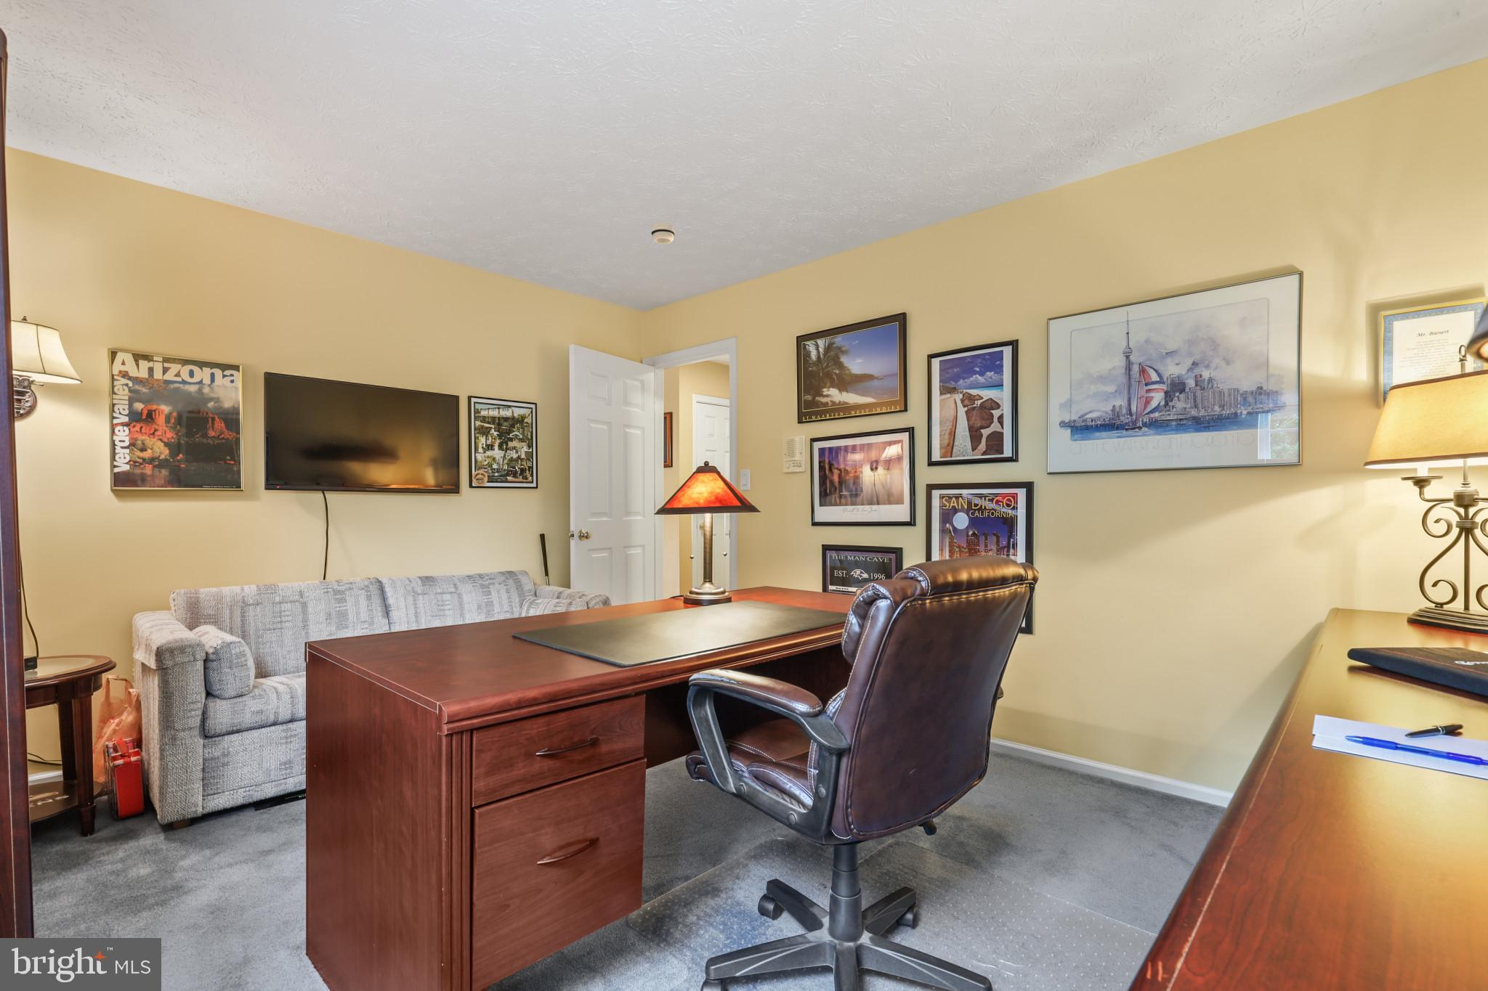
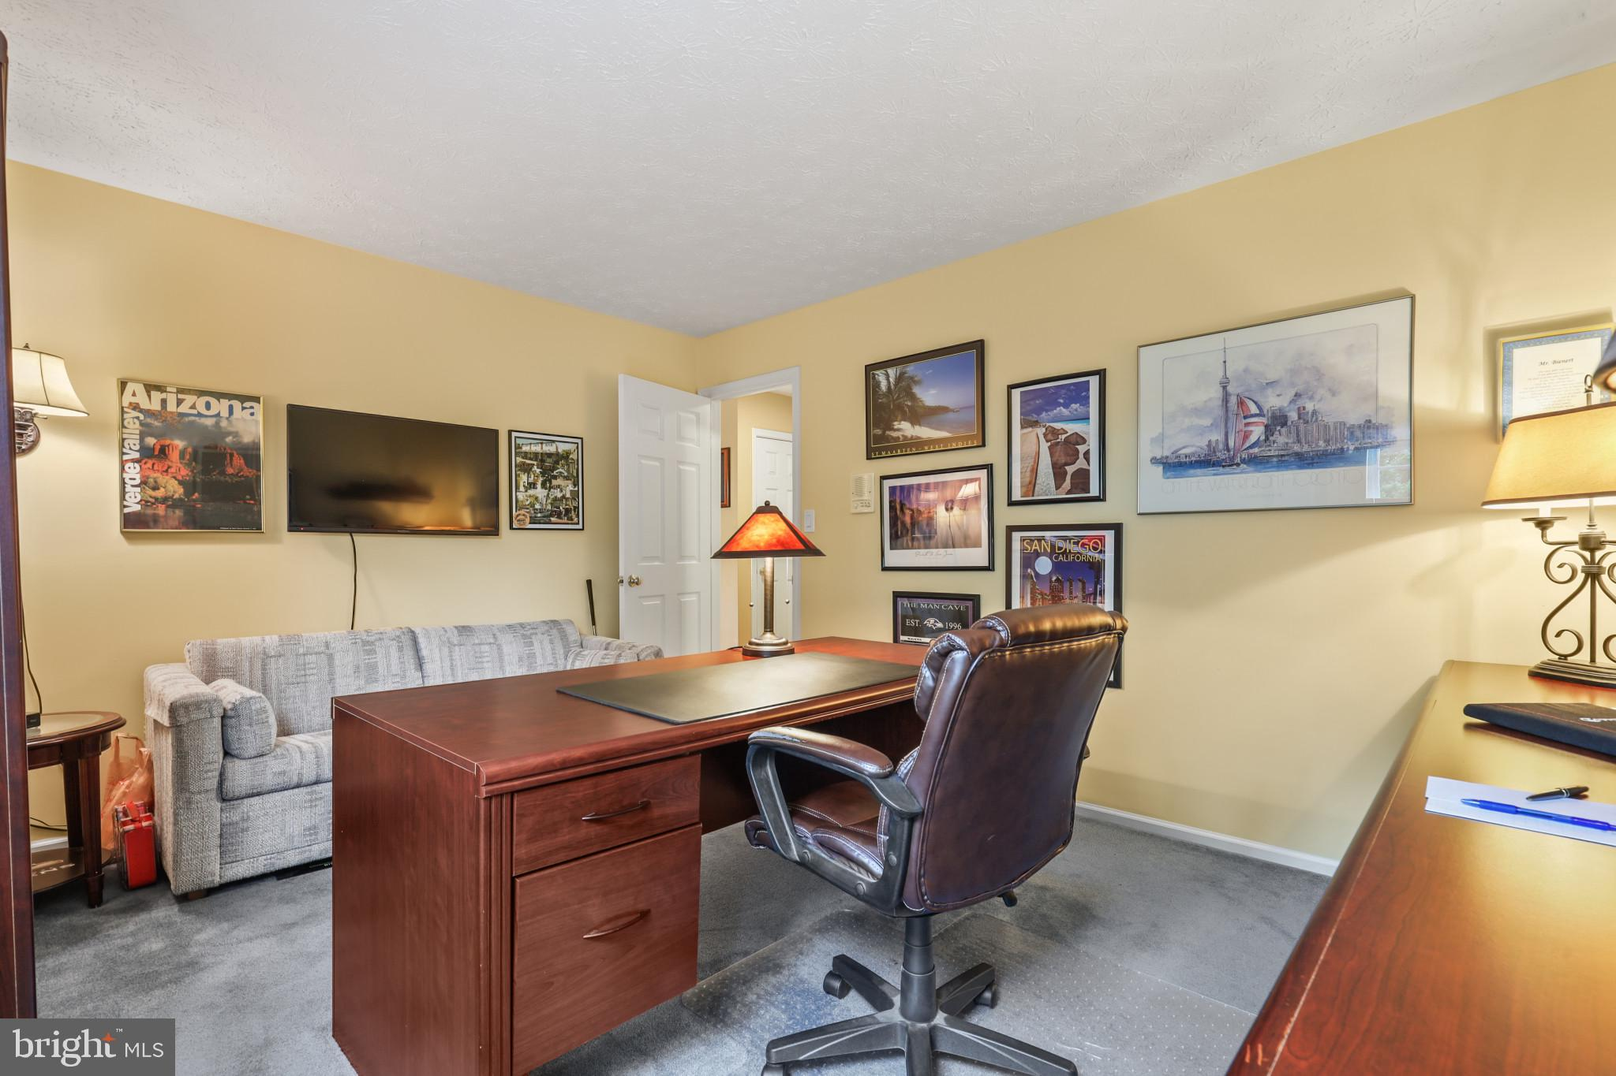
- smoke detector (663, 233)
